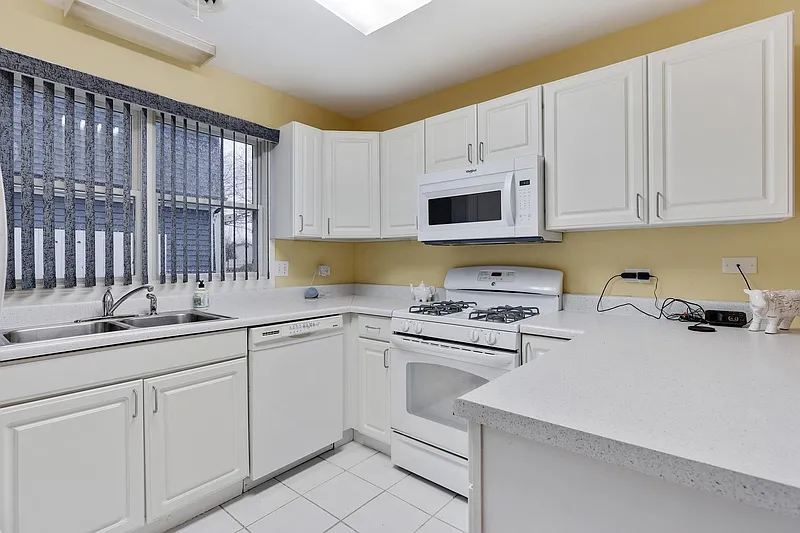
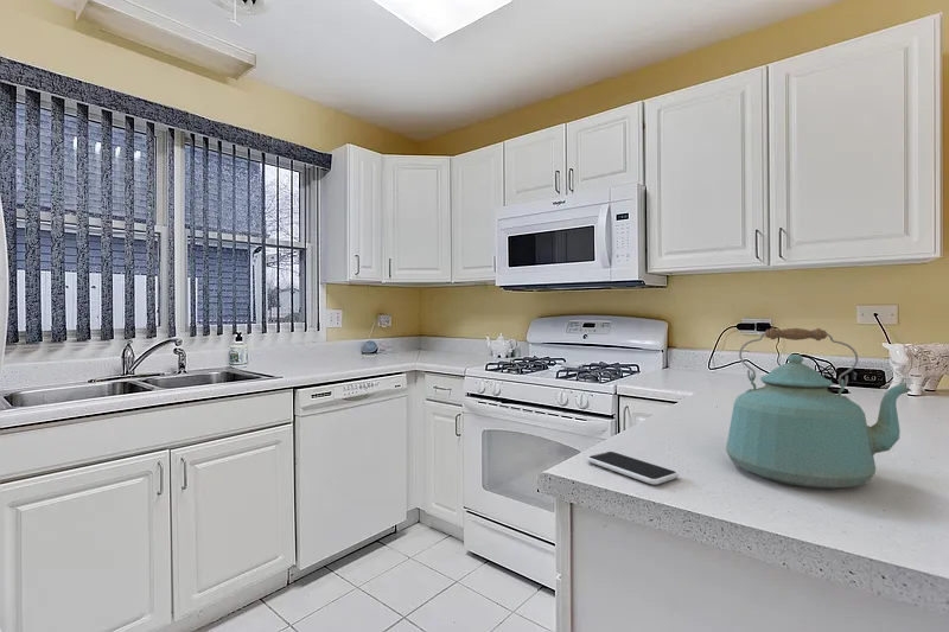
+ smartphone (630, 466)
+ kettle (810, 401)
